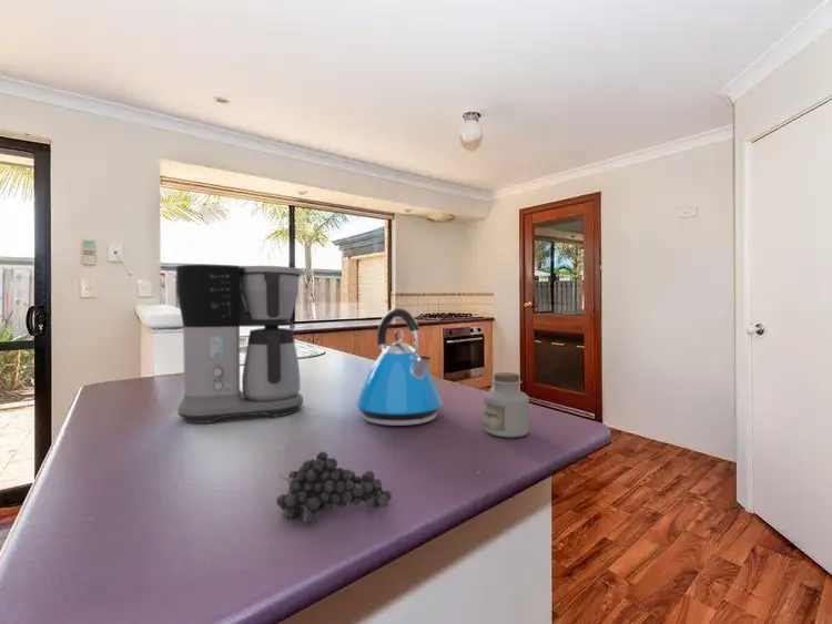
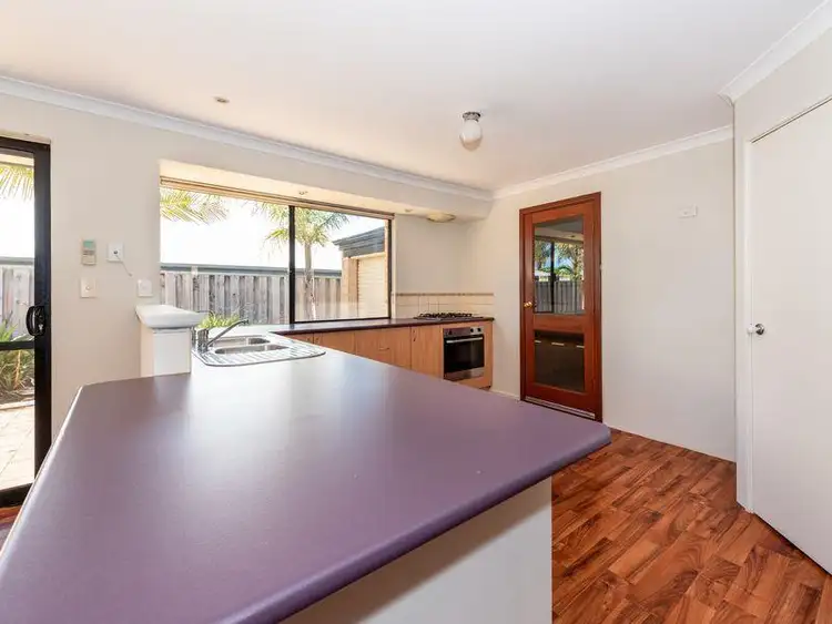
- fruit (333, 480)
- coffee maker (239, 339)
- jar (506, 402)
- kettle (397, 361)
